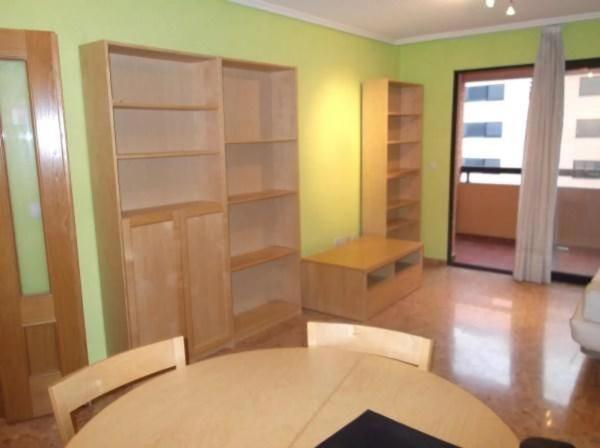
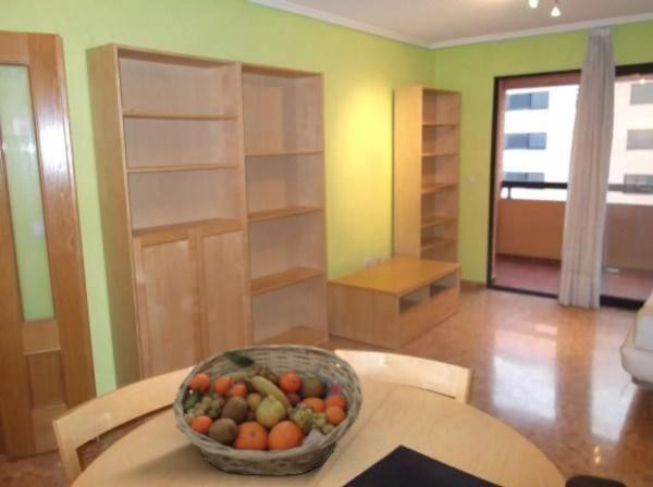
+ fruit basket (269, 405)
